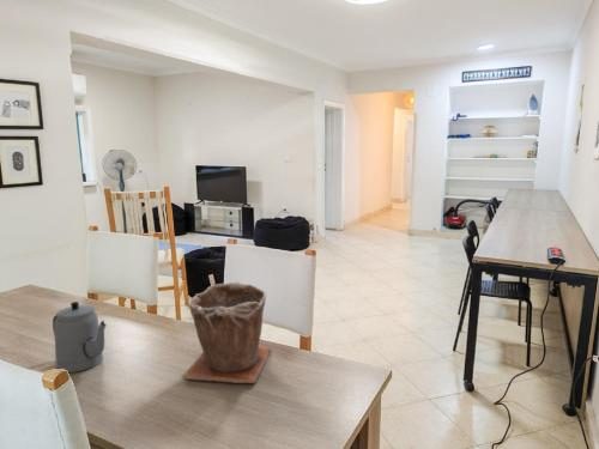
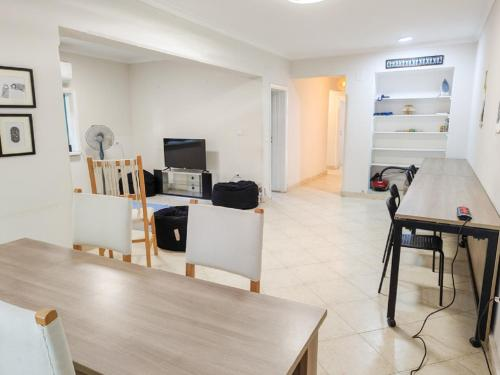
- plant pot (228, 328)
- teapot (79, 333)
